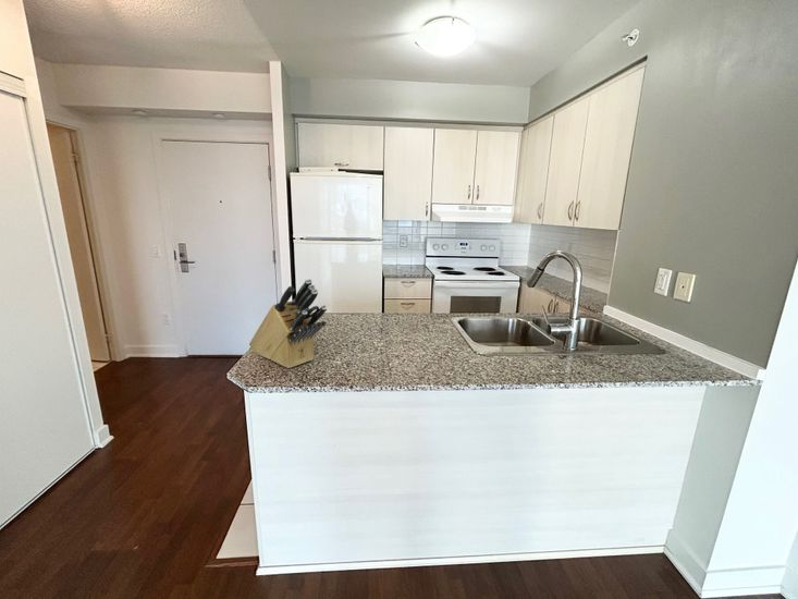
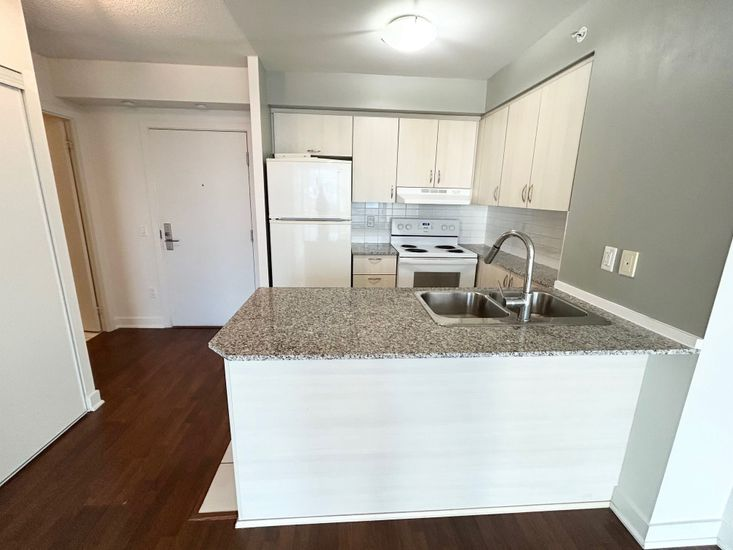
- knife block (285, 318)
